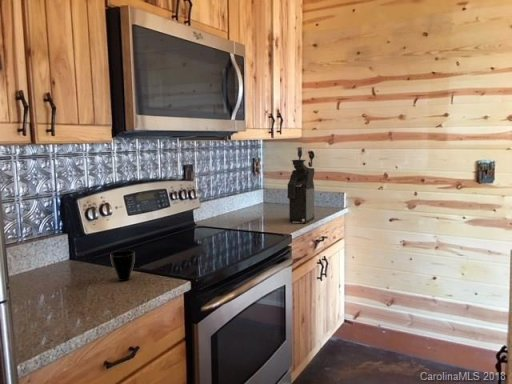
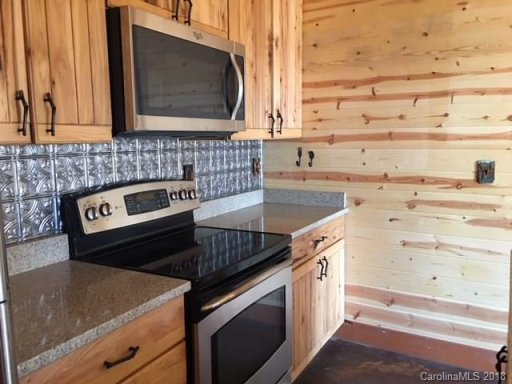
- cup (123, 265)
- coffee maker (301, 190)
